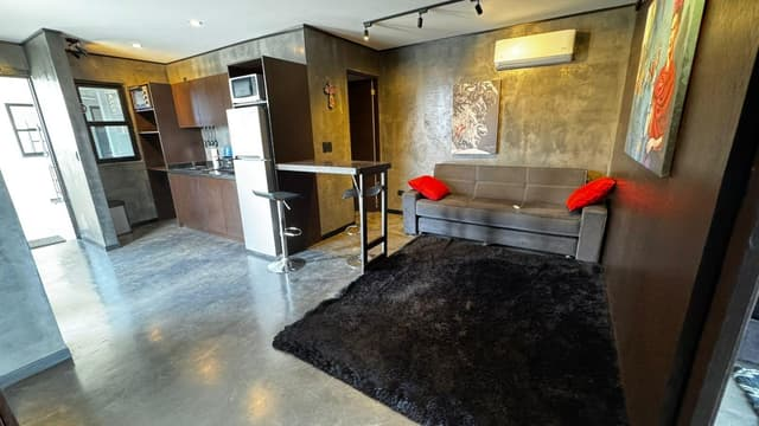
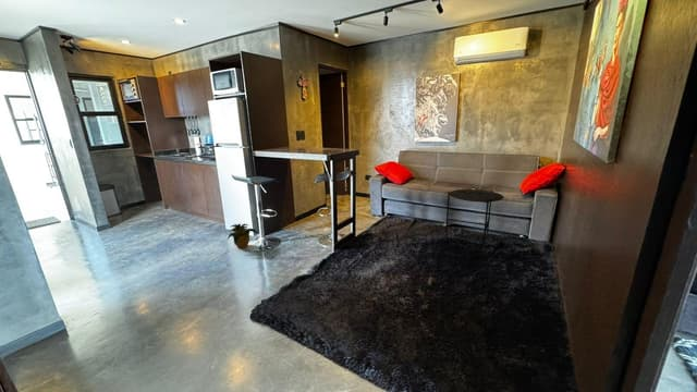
+ side table (473, 222)
+ potted plant (240, 234)
